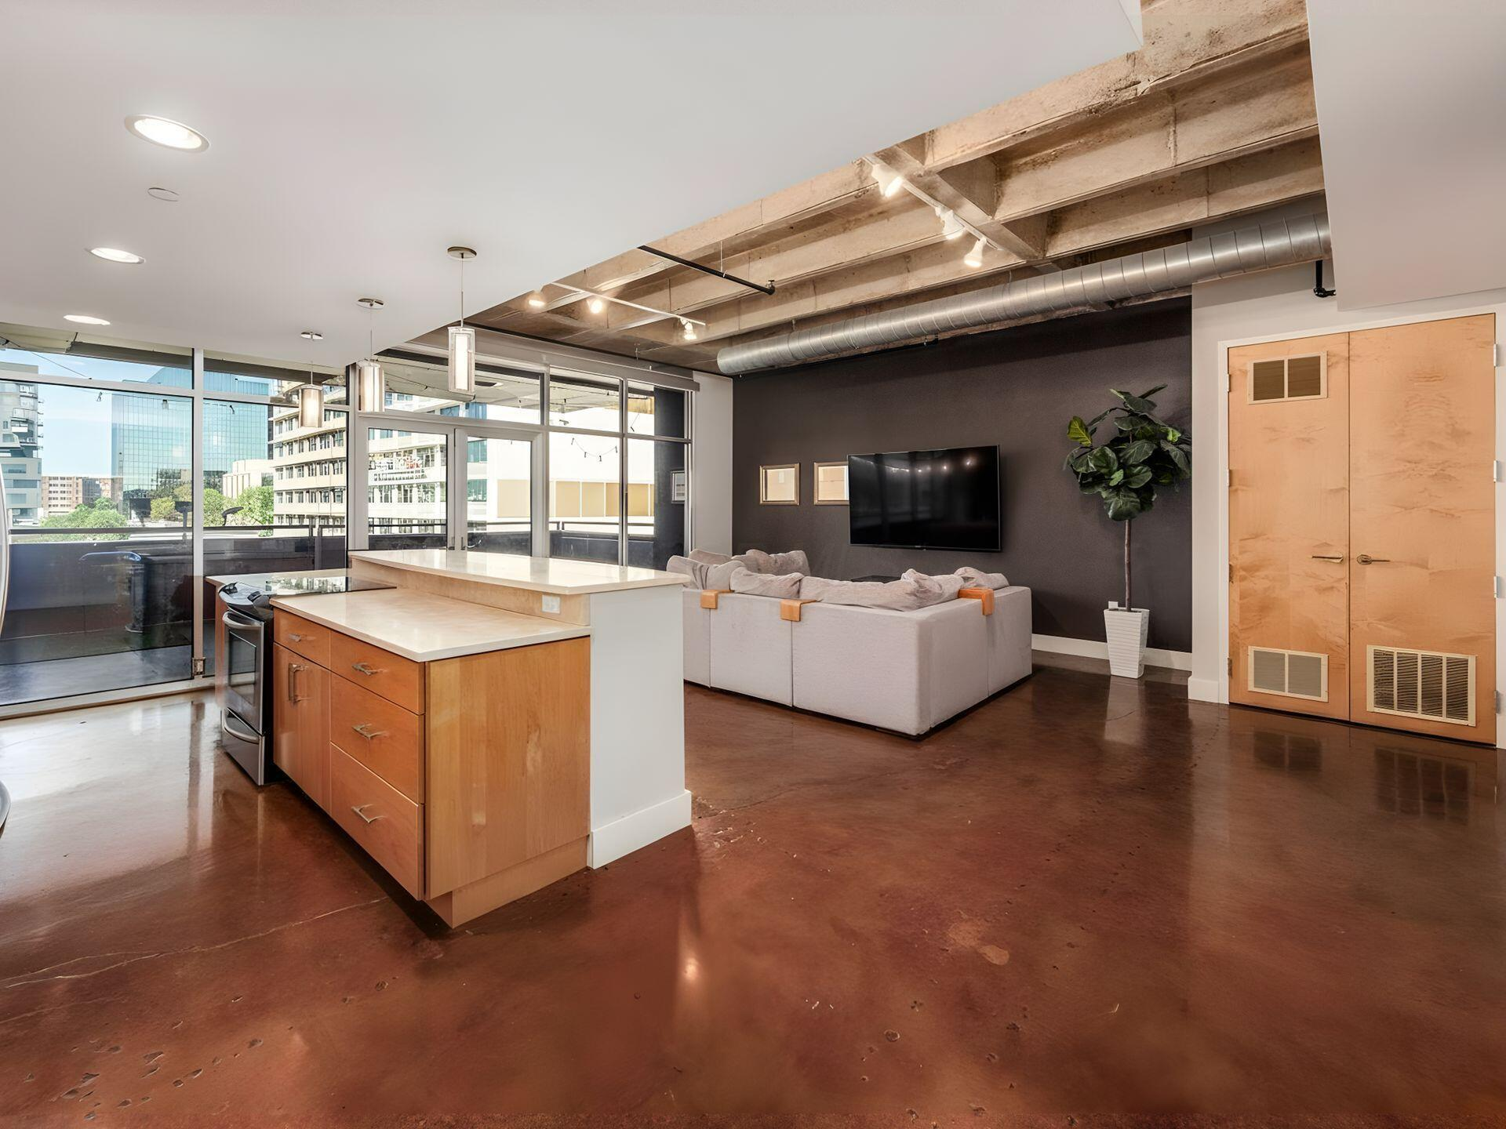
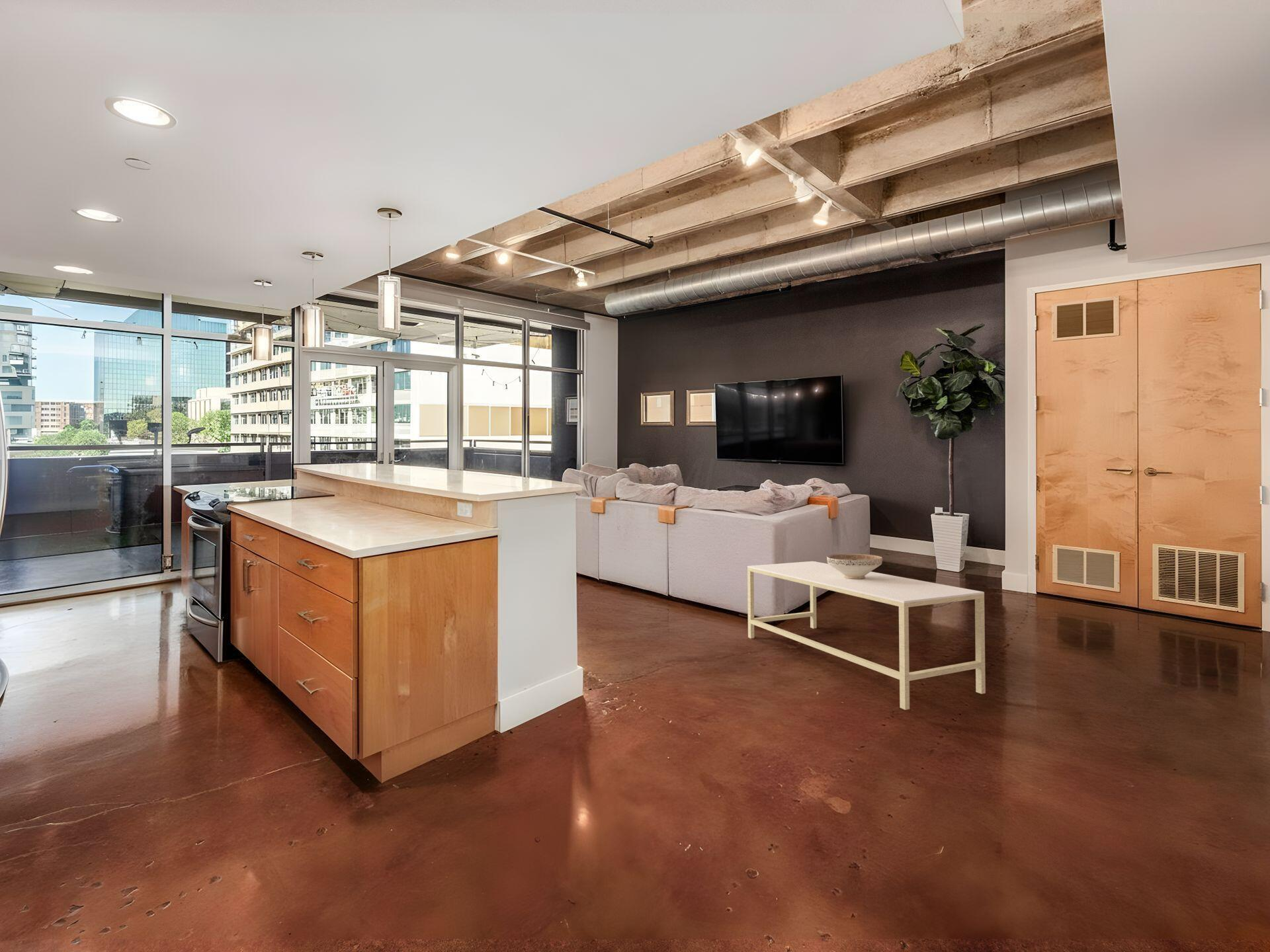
+ coffee table (855, 596)
+ decorative bowl (854, 567)
